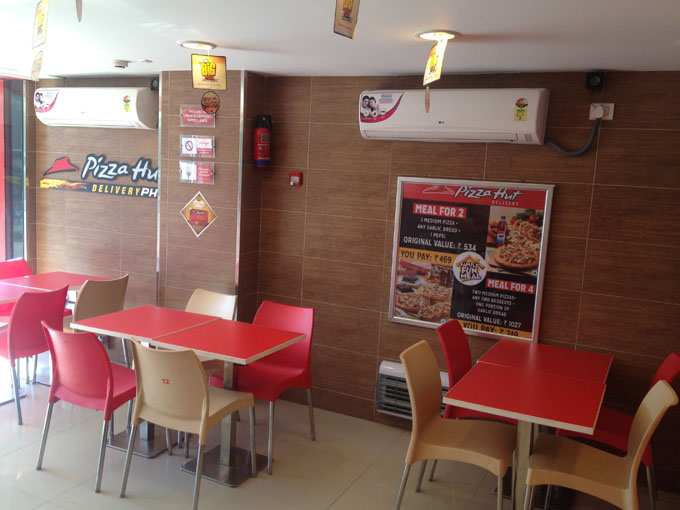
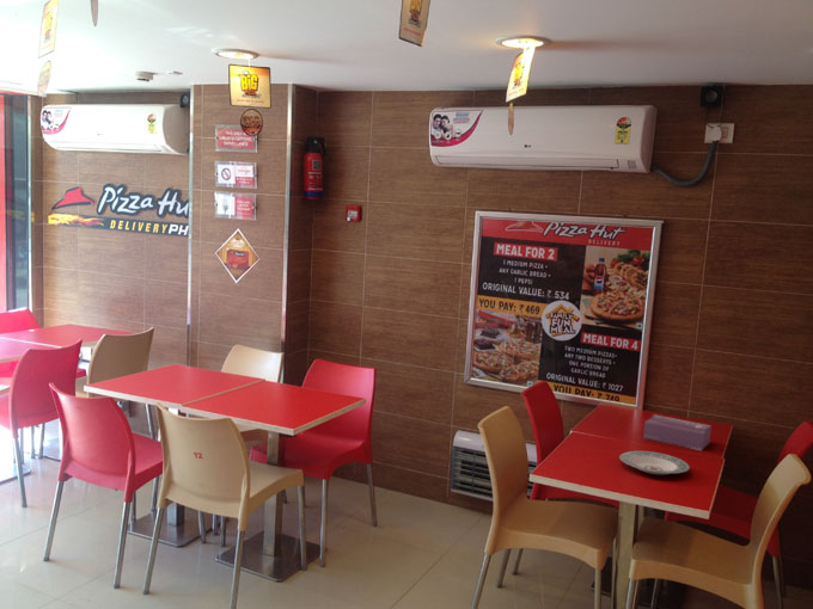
+ tissue box (677, 431)
+ plate (653, 465)
